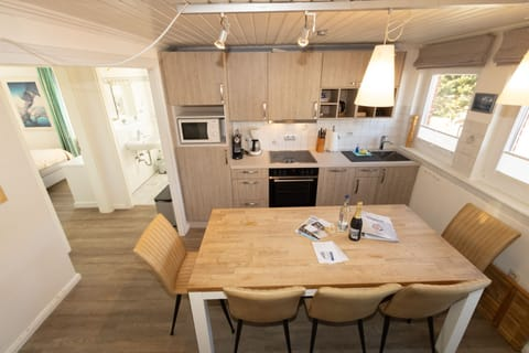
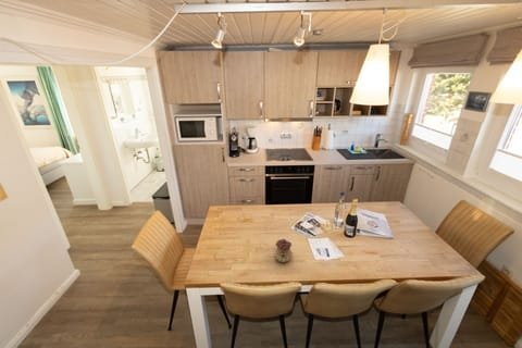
+ teapot (283, 247)
